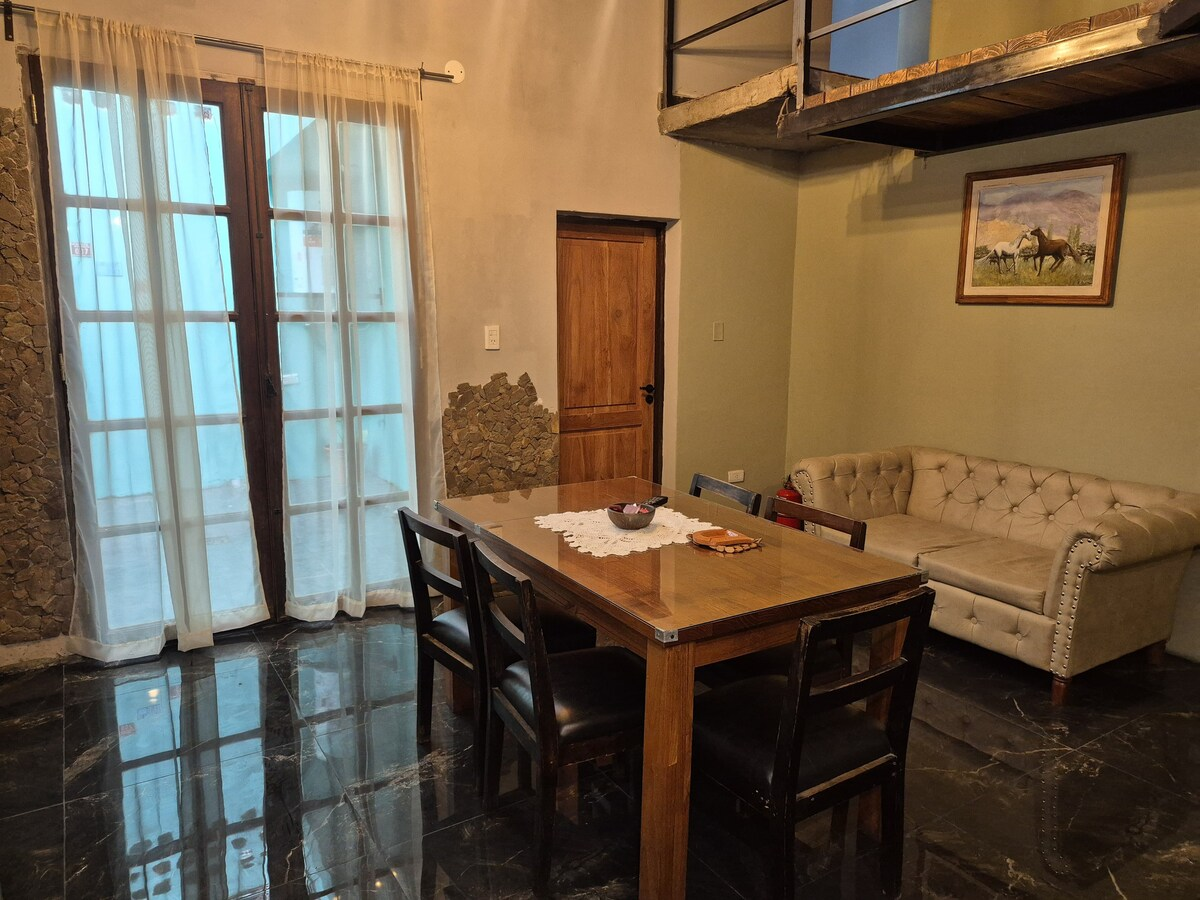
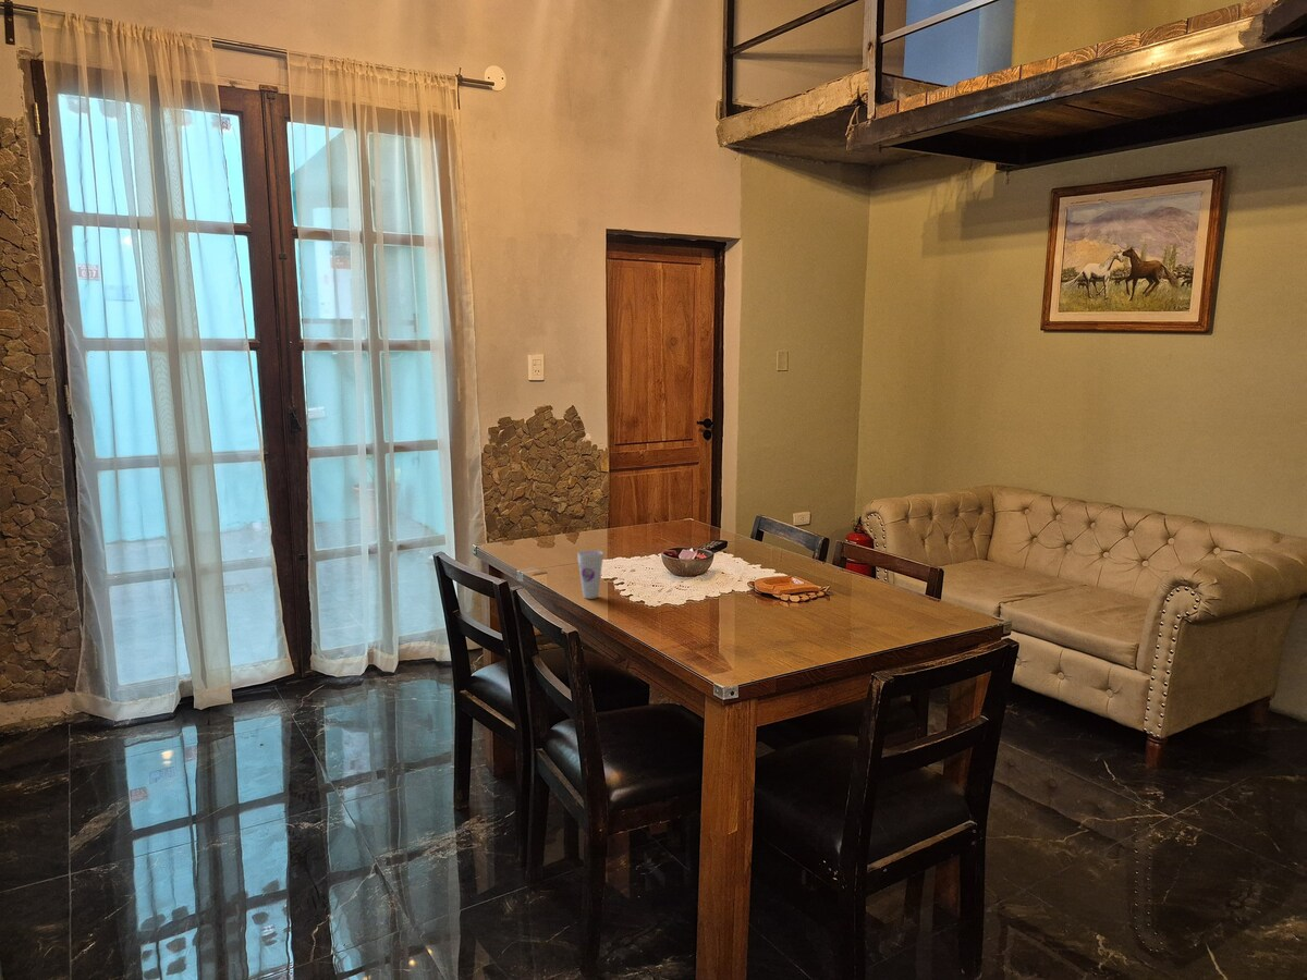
+ cup (590, 575)
